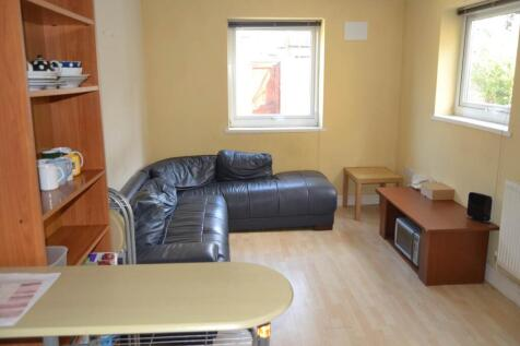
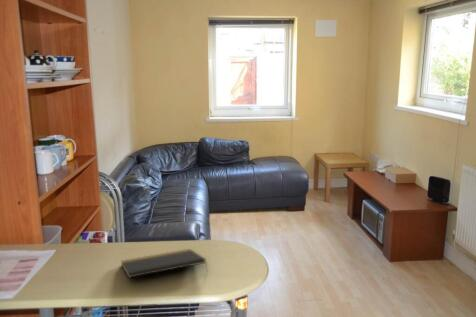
+ notepad (162, 262)
